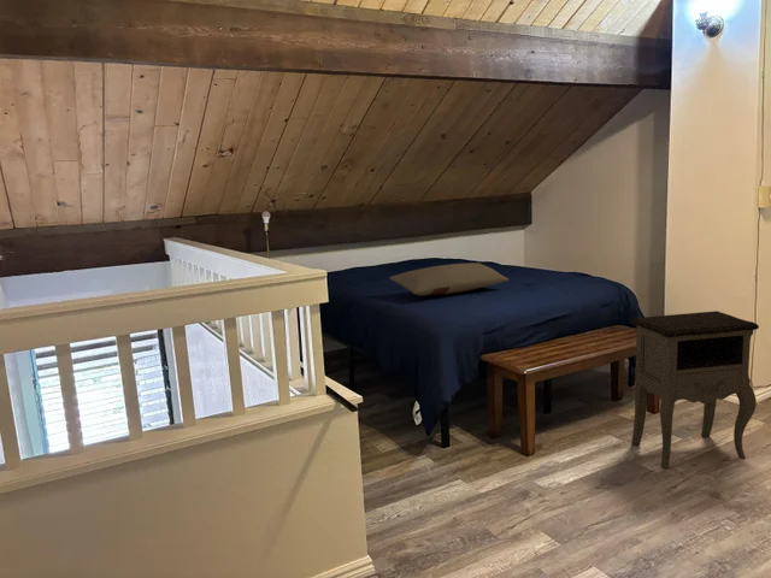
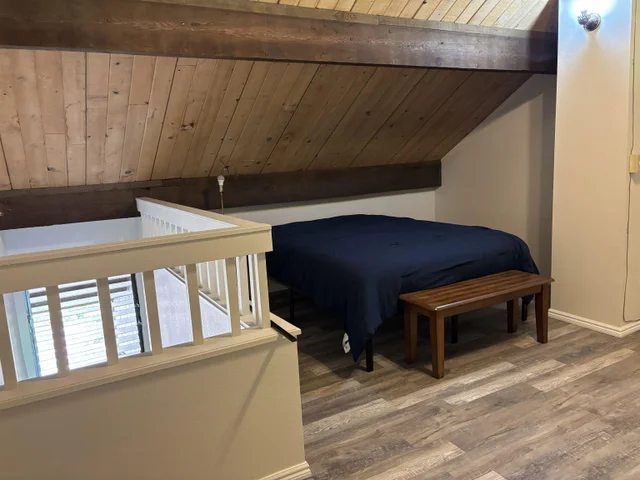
- pillow (449, 278)
- nightstand (690, 387)
